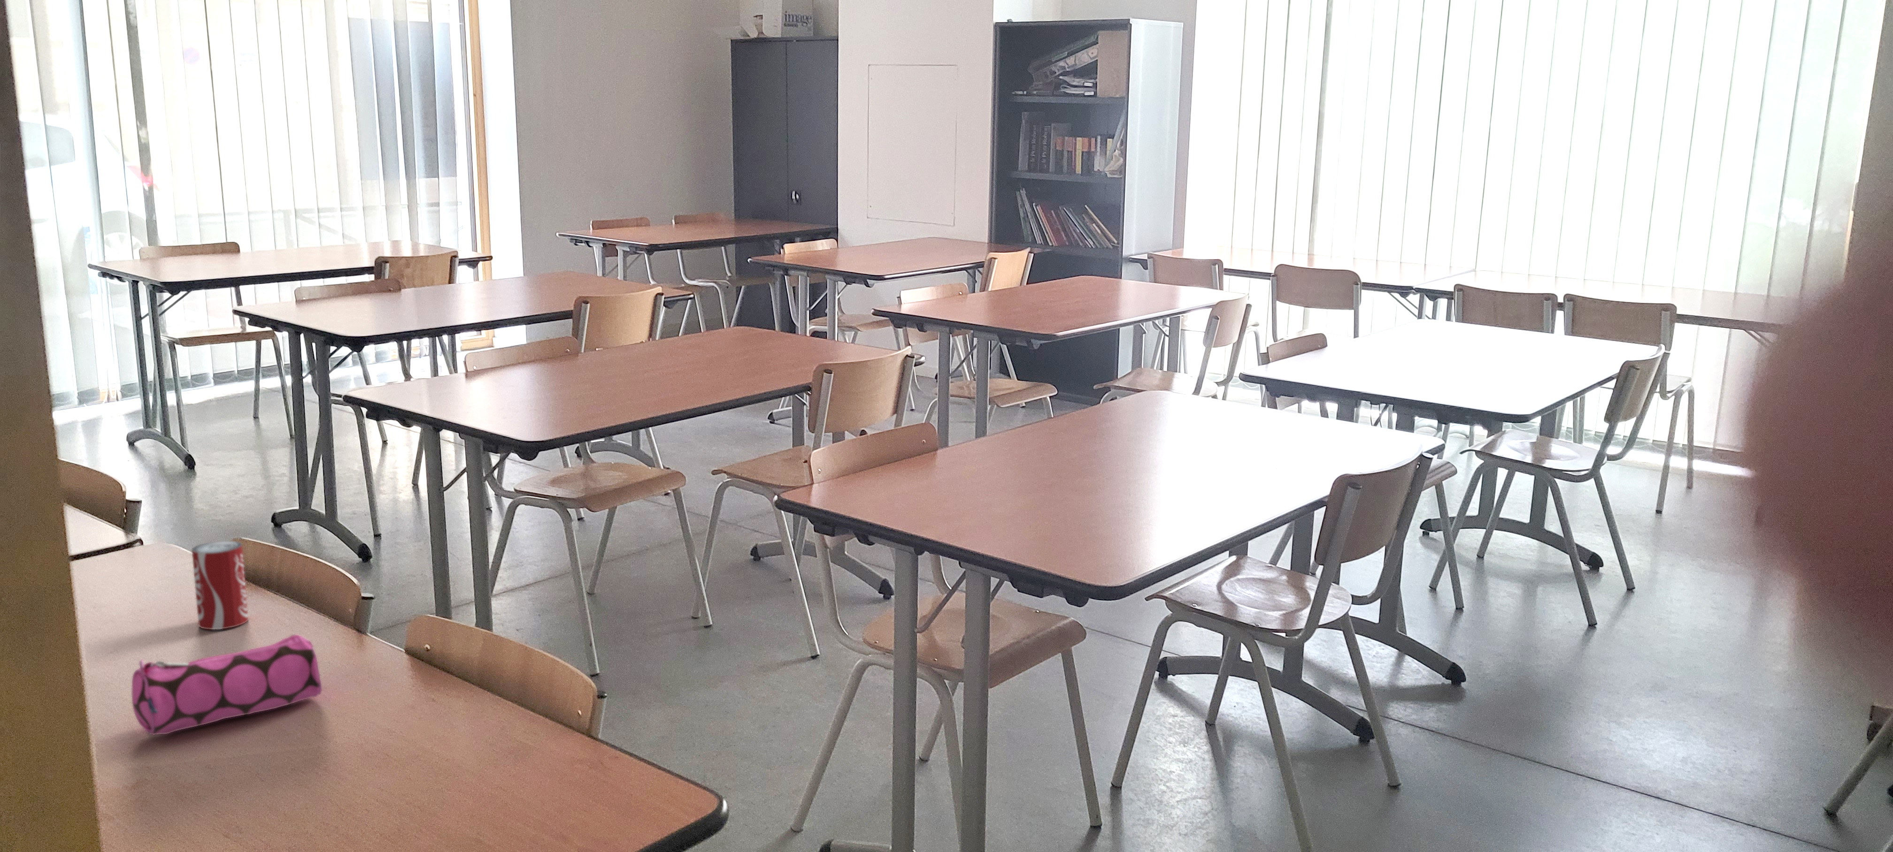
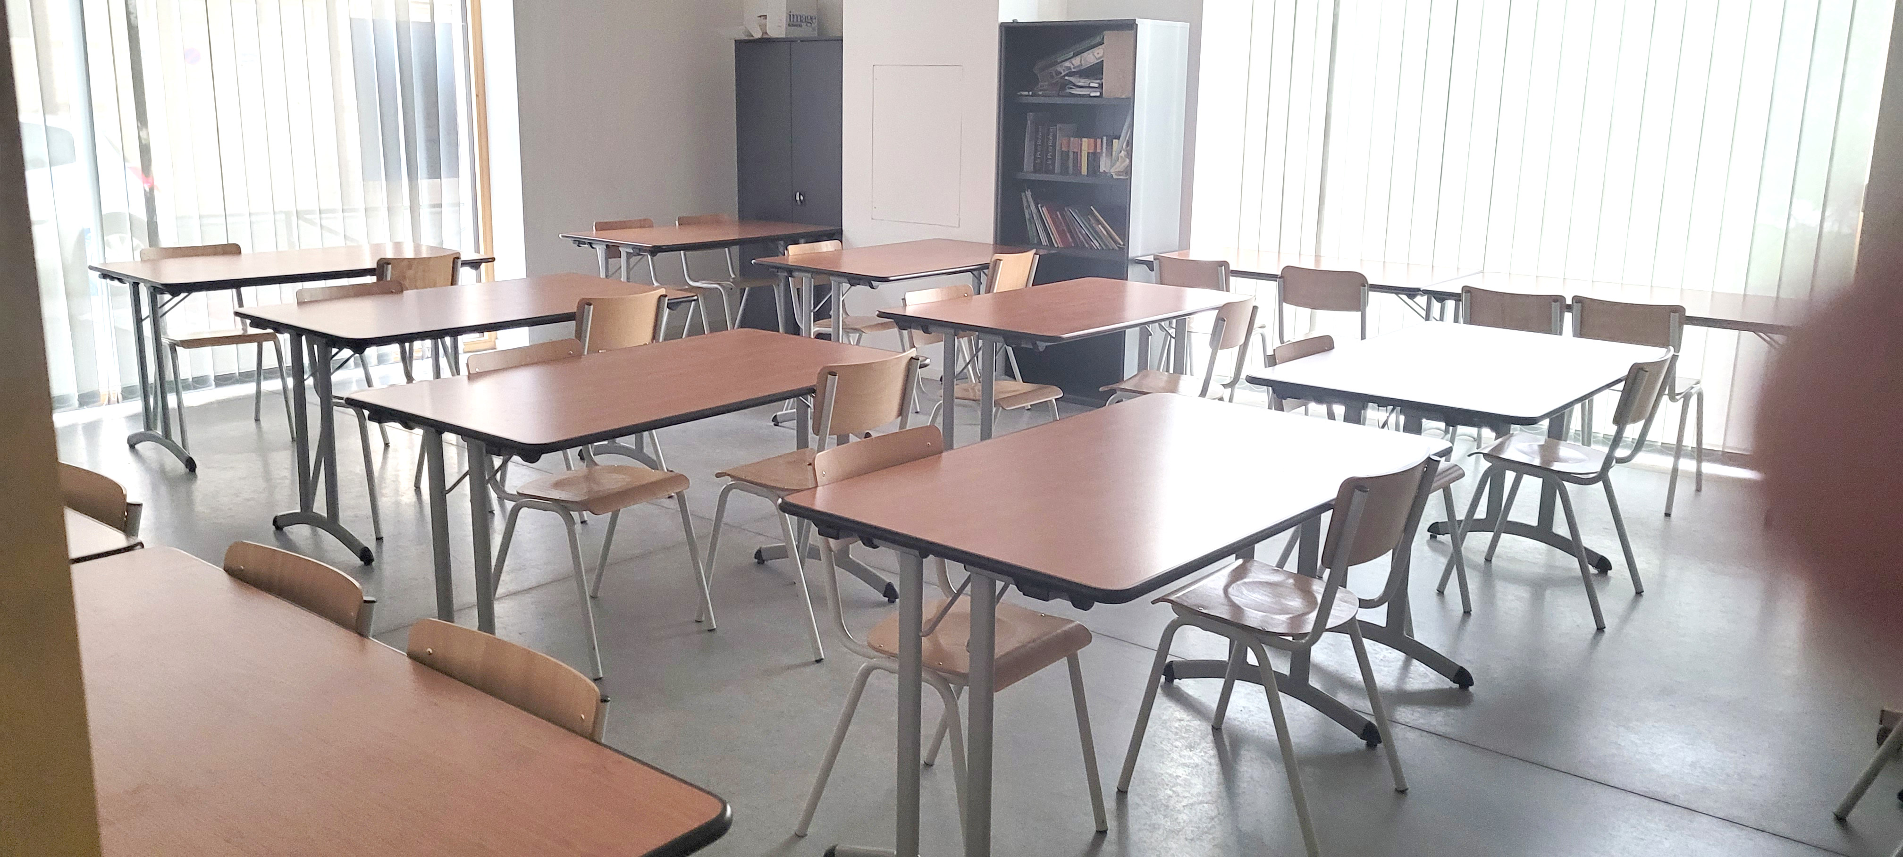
- pencil case (229, 679)
- beverage can (220, 584)
